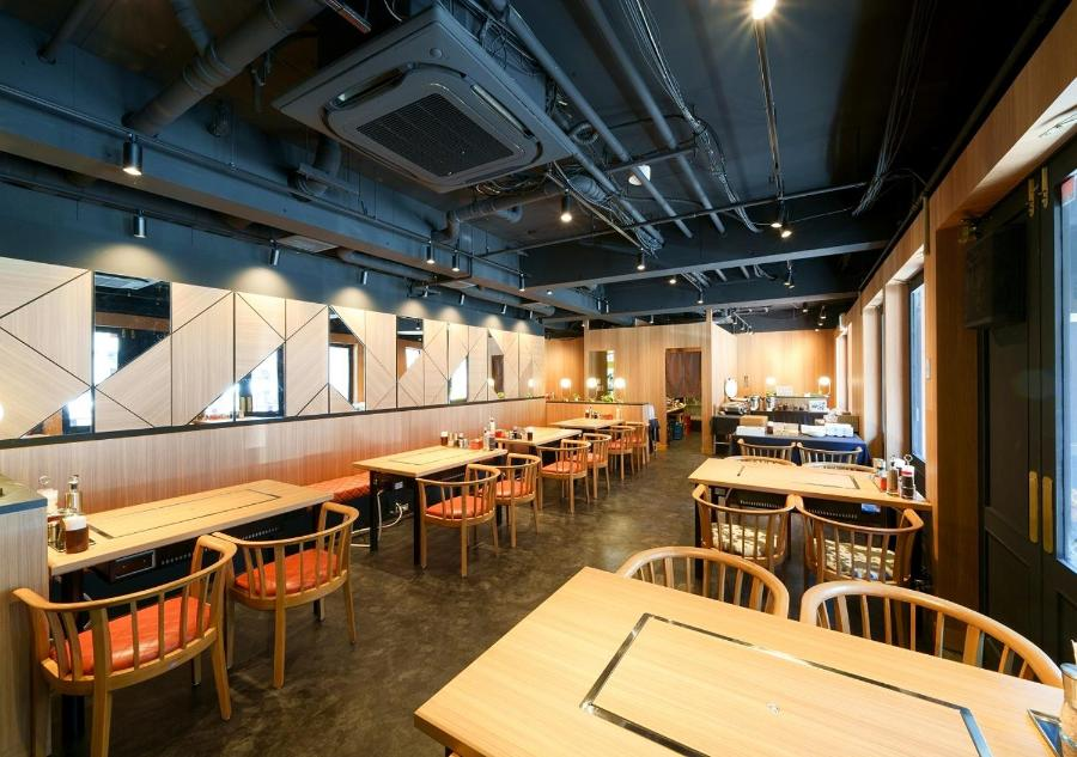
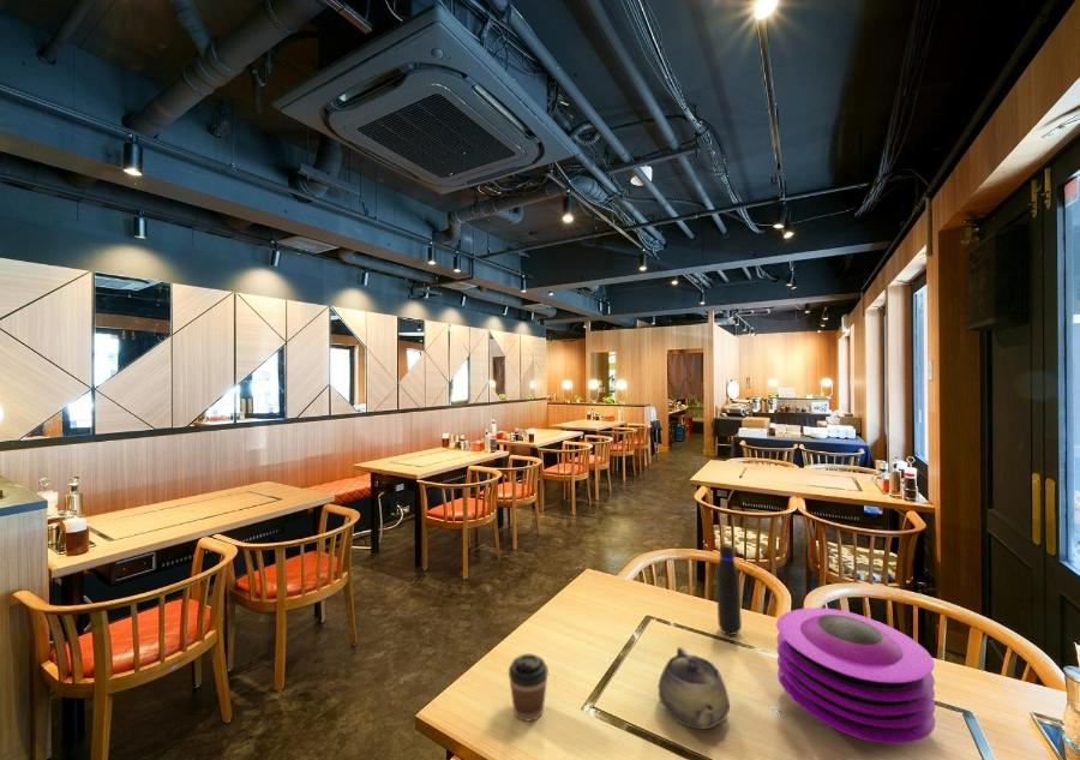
+ plate (850, 669)
+ water bottle (728, 588)
+ teapot (694, 687)
+ coffee cup (528, 683)
